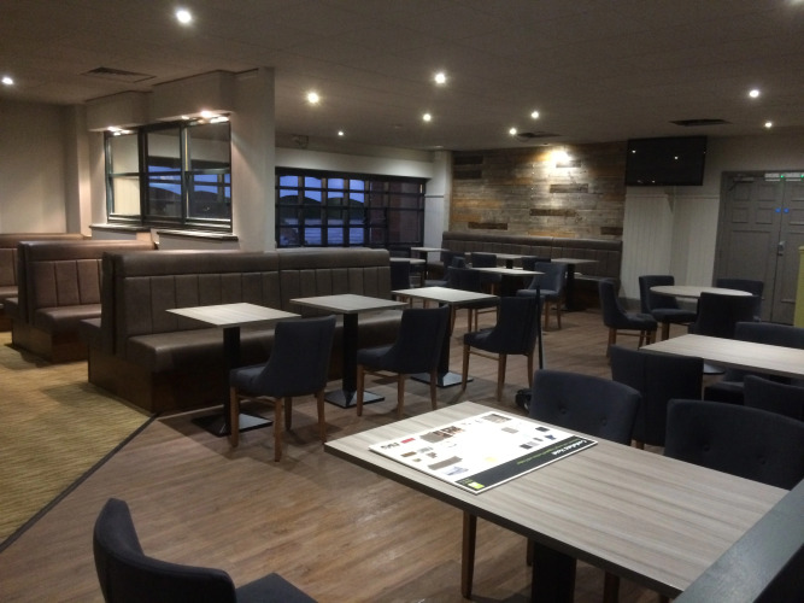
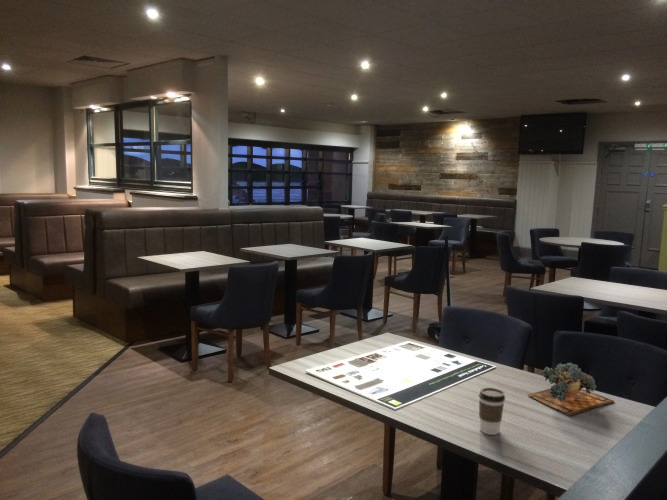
+ succulent plant (572, 382)
+ coffee cup (490, 411)
